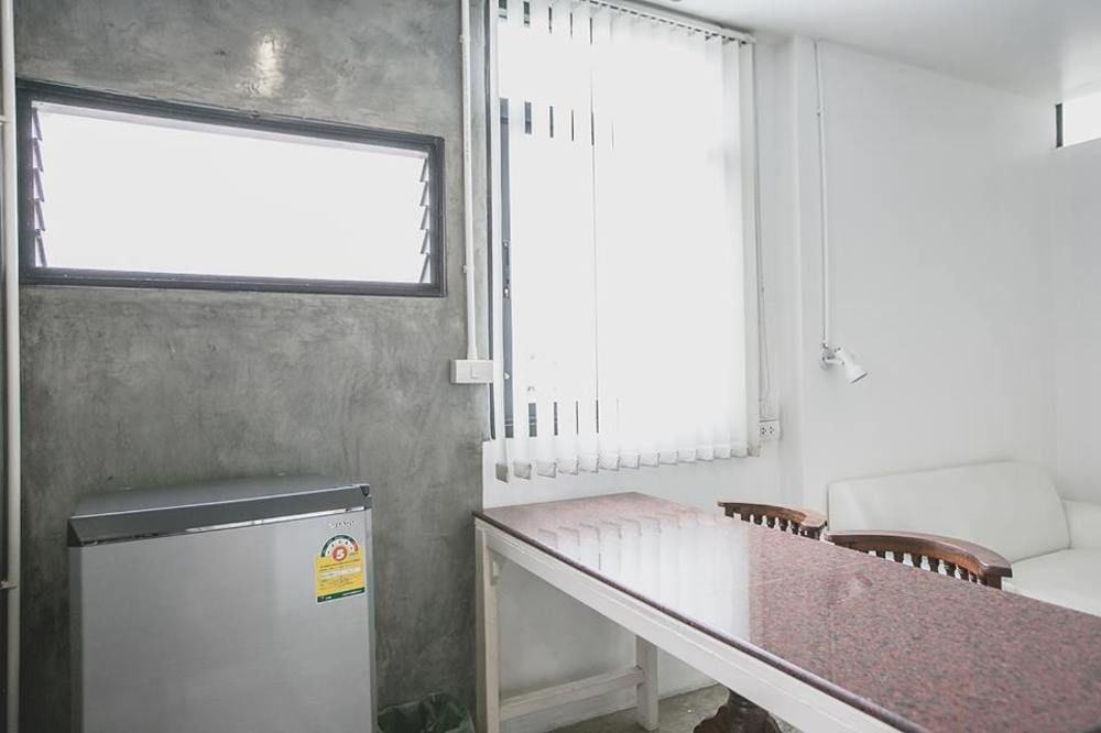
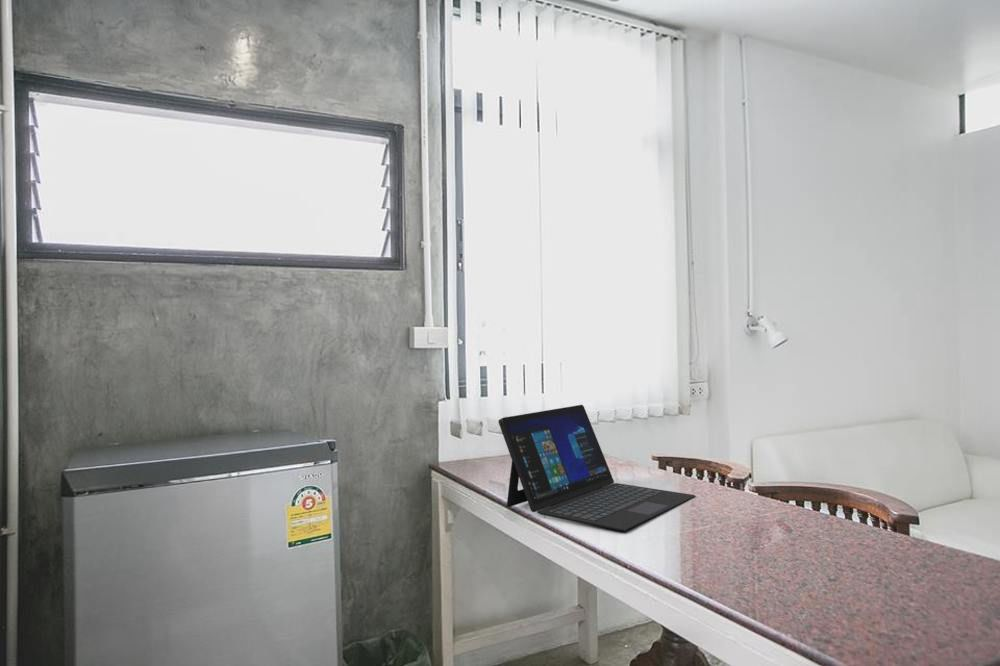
+ laptop (598, 458)
